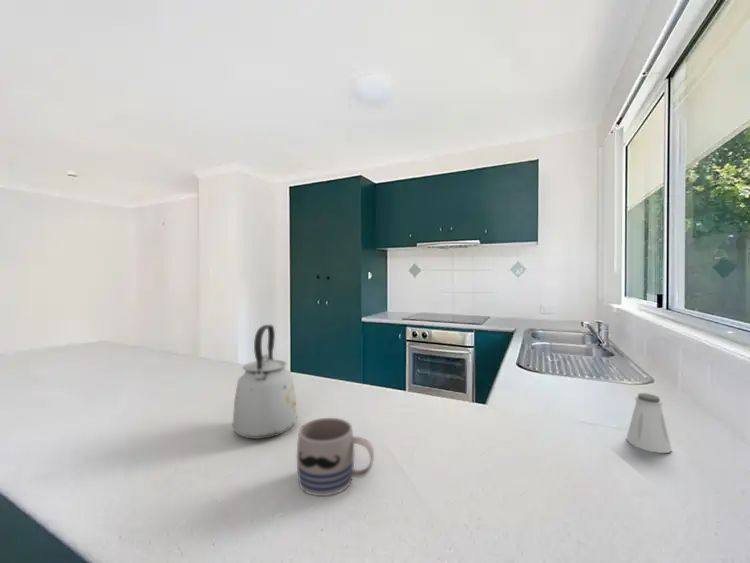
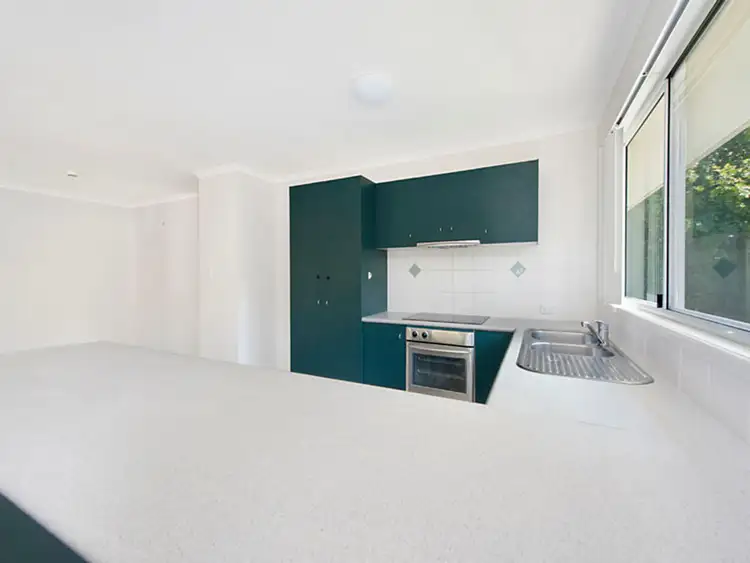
- saltshaker (648, 420)
- mug (335, 454)
- kettle (268, 374)
